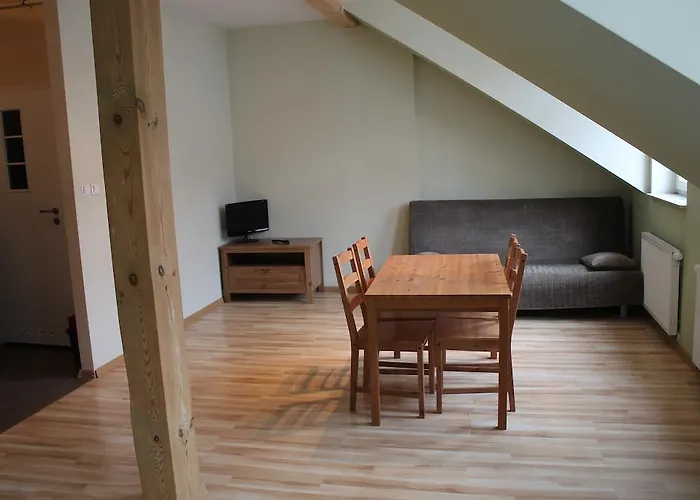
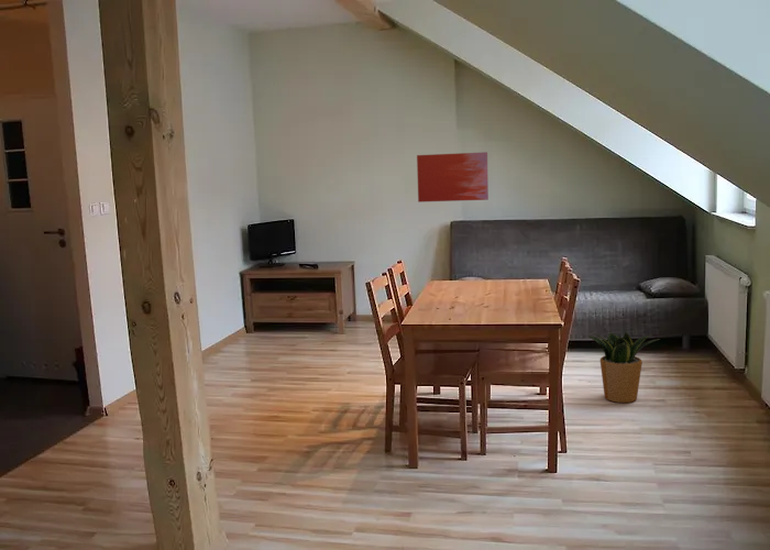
+ wall art (452, 177)
+ potted plant (622, 365)
